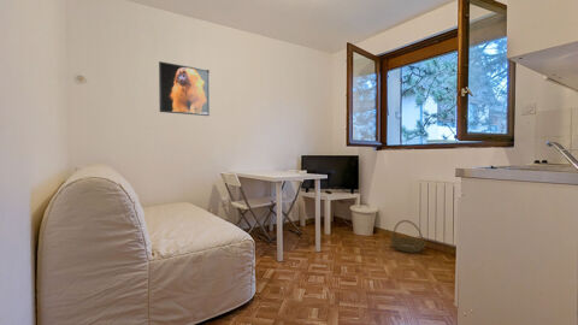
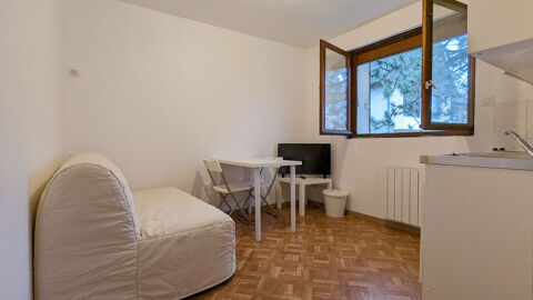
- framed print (184, 89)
- basket (407, 237)
